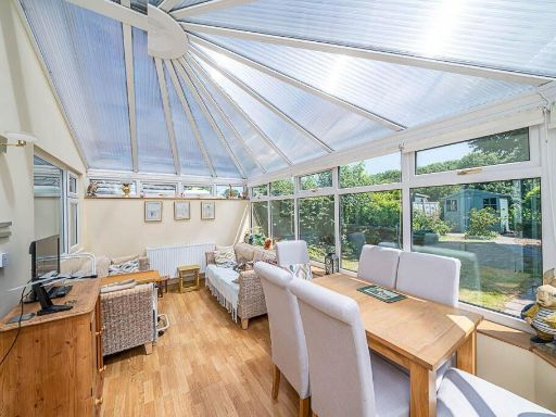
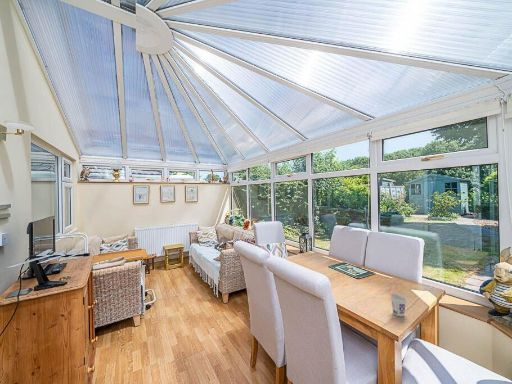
+ cup (398, 305)
